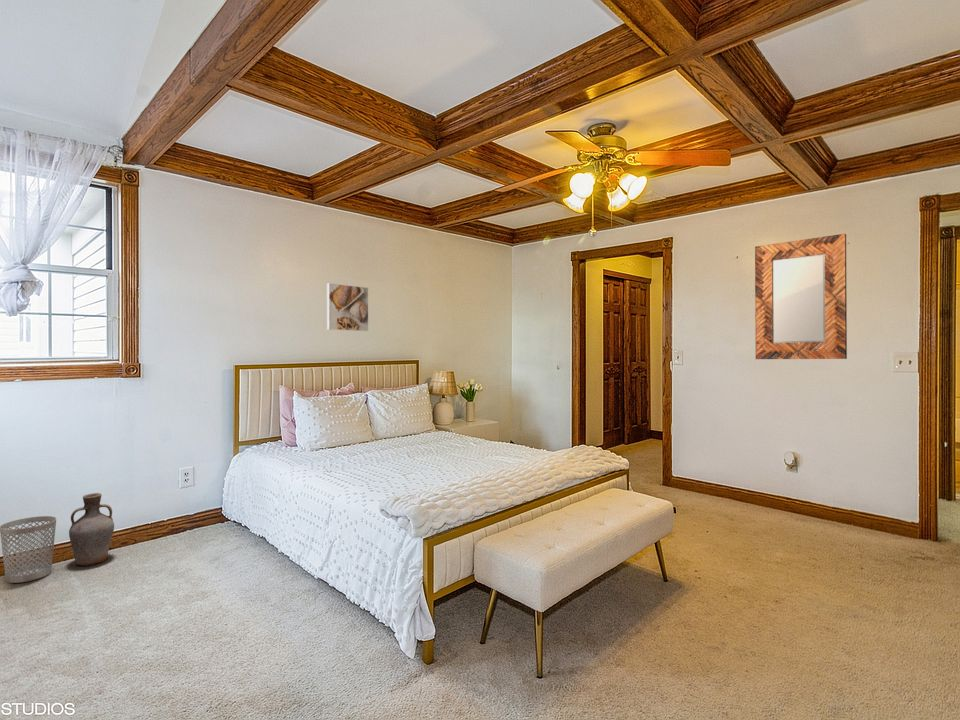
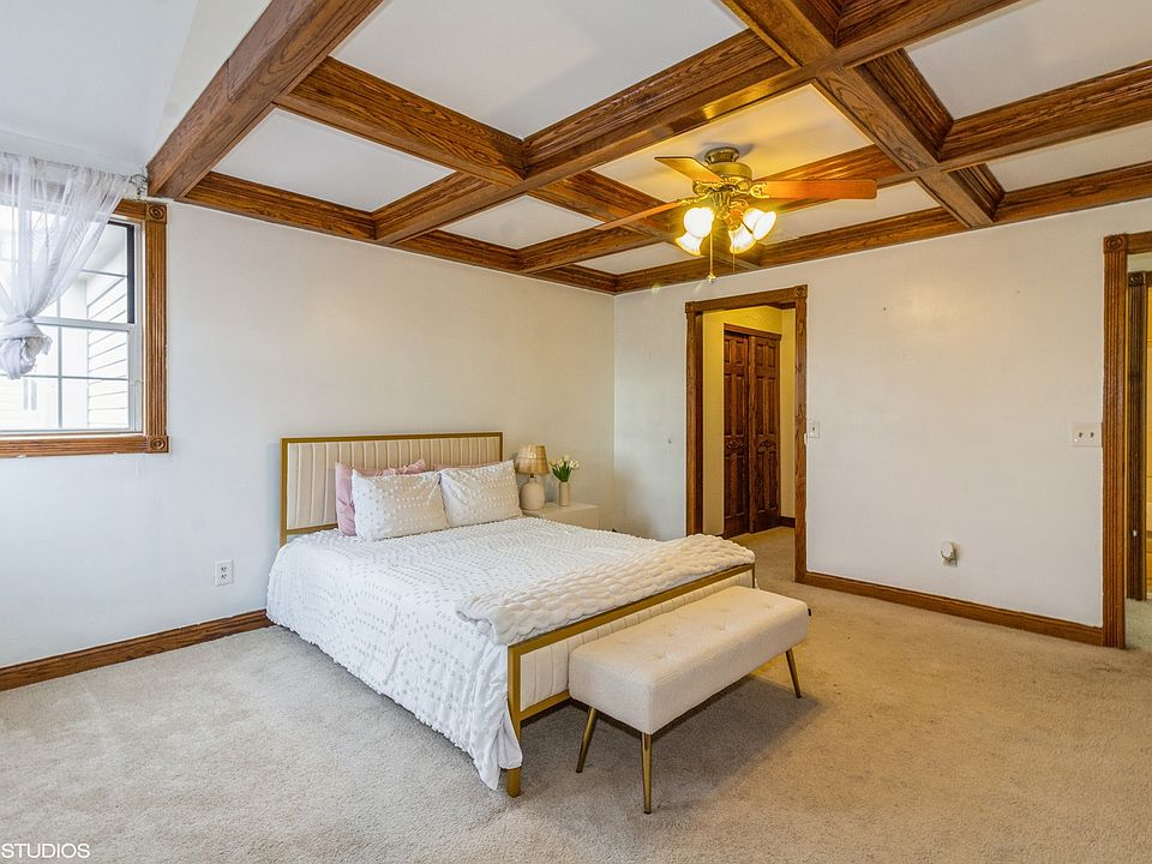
- wastebasket (28, 549)
- home mirror (798, 299)
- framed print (348, 308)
- vase (92, 527)
